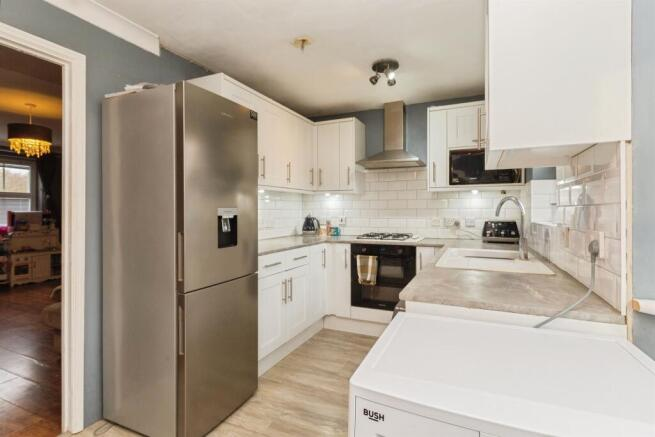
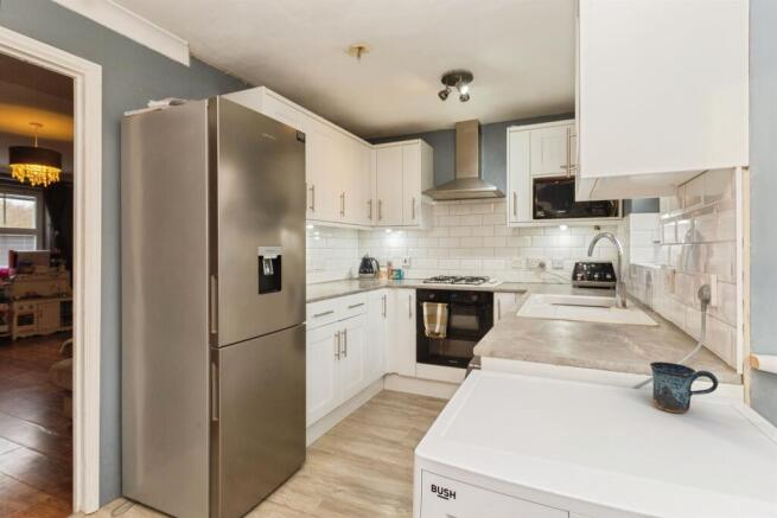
+ mug (679, 389)
